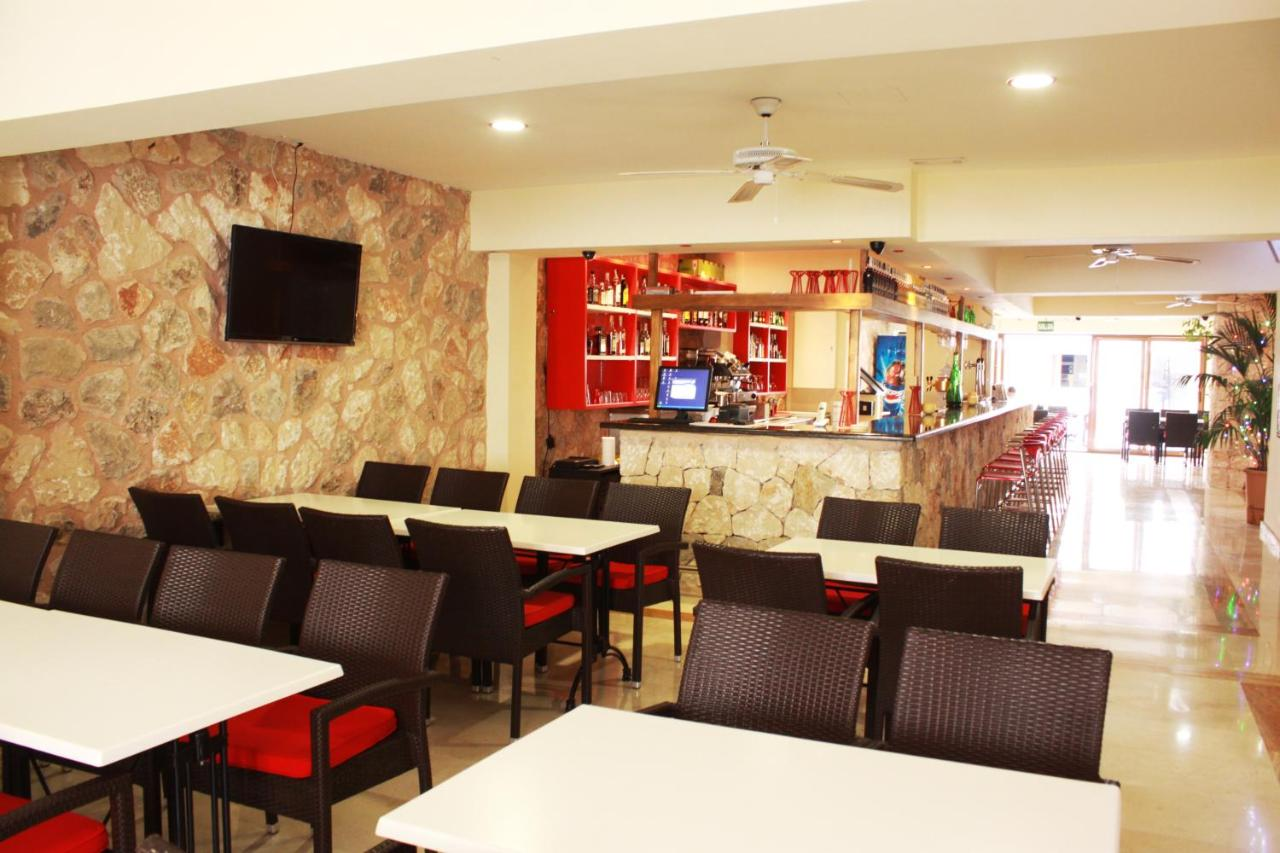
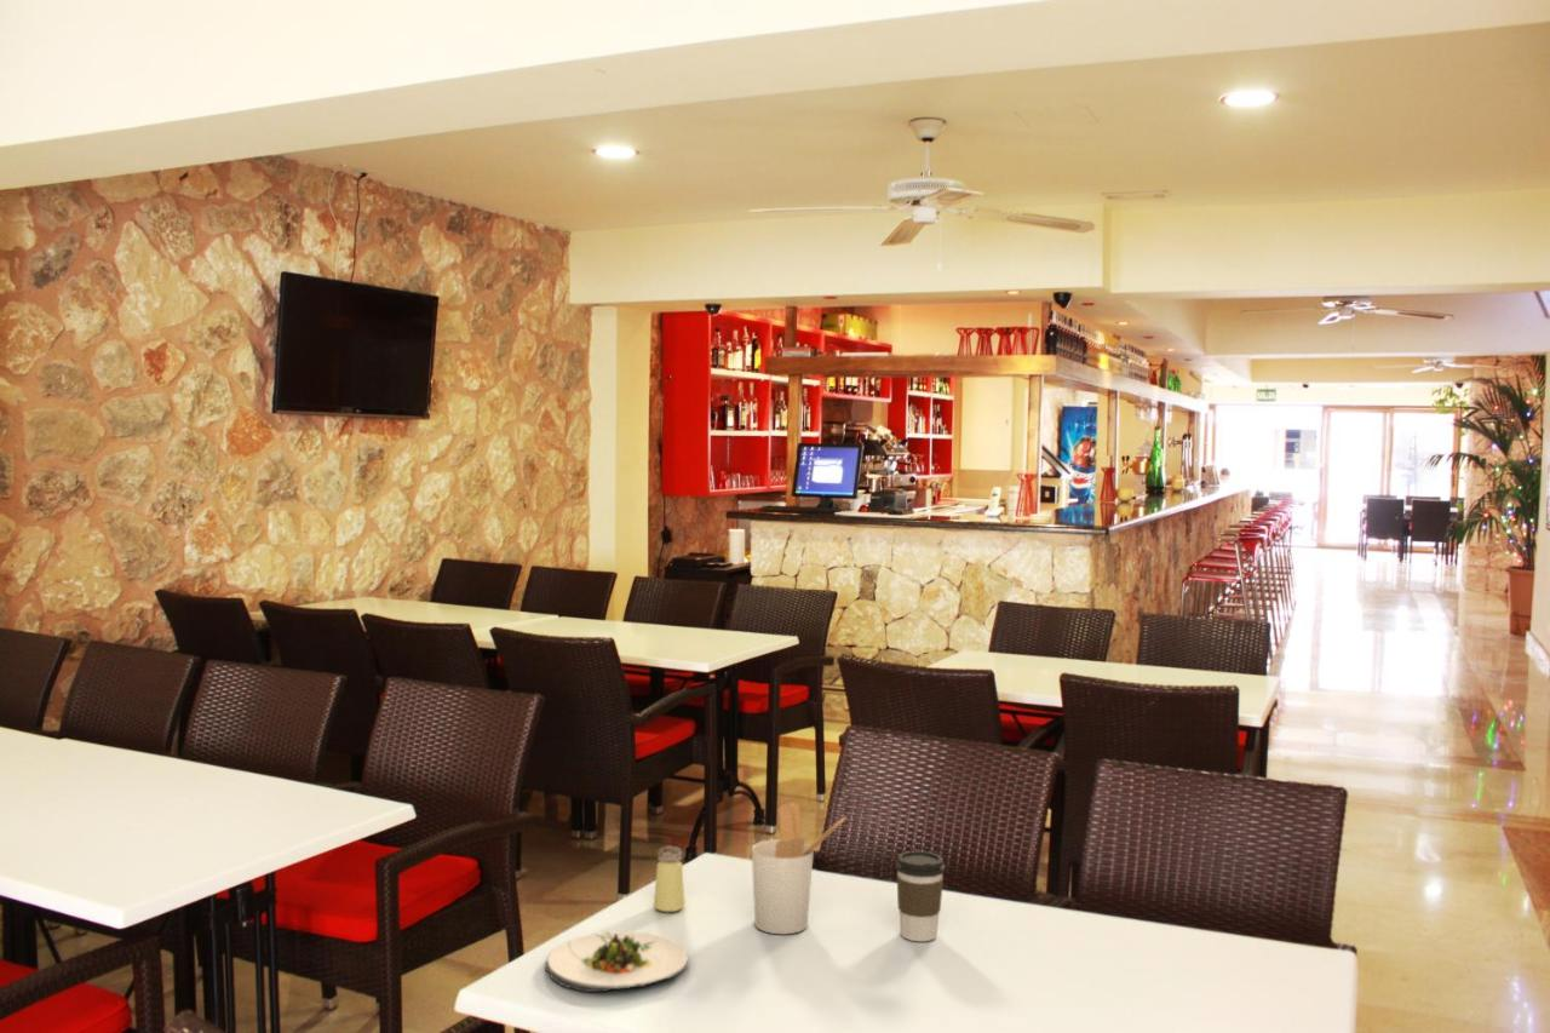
+ utensil holder (798, 868)
+ saltshaker (668, 877)
+ salad plate (616, 951)
+ coffee cup (919, 896)
